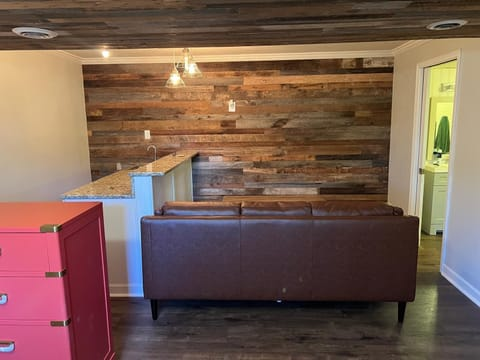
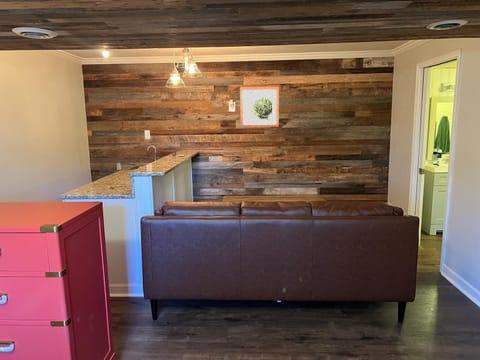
+ wall art (259, 107)
